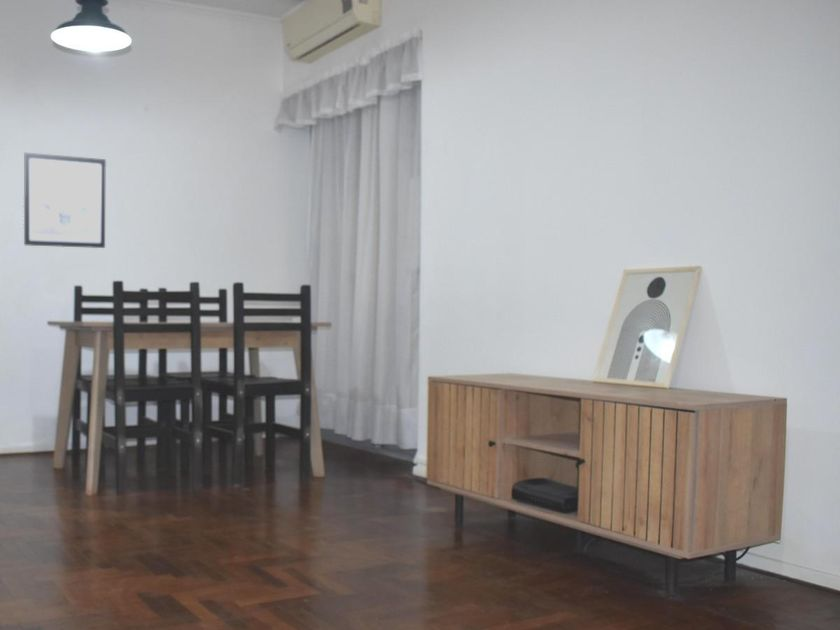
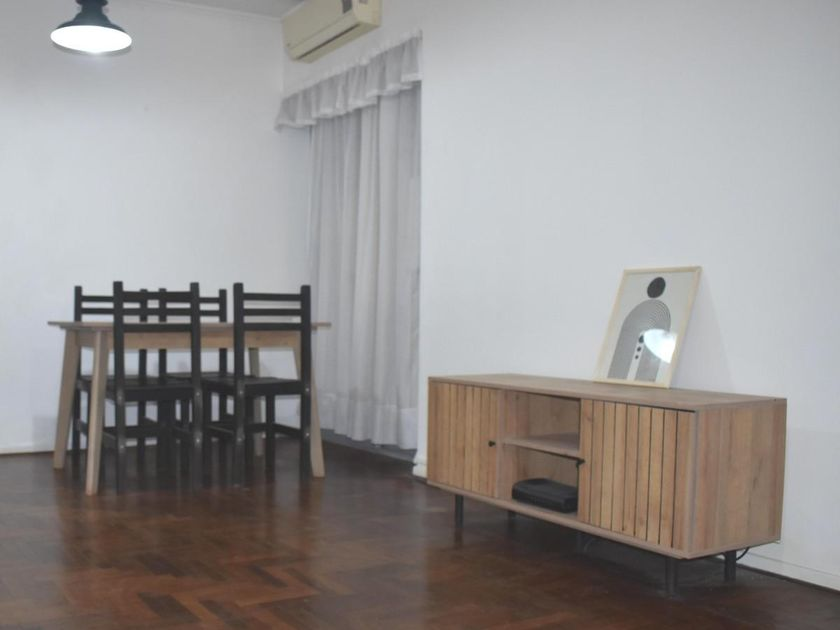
- wall art (65, 201)
